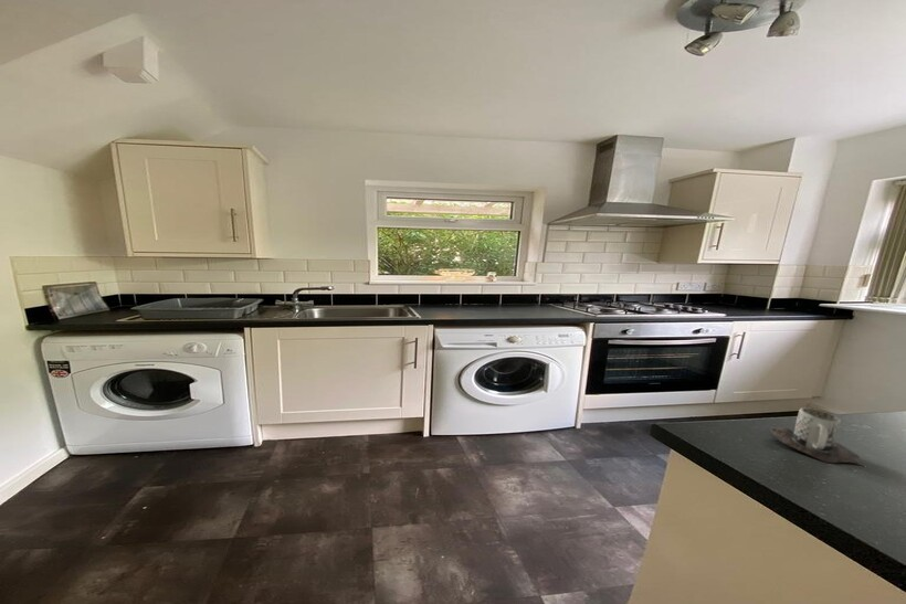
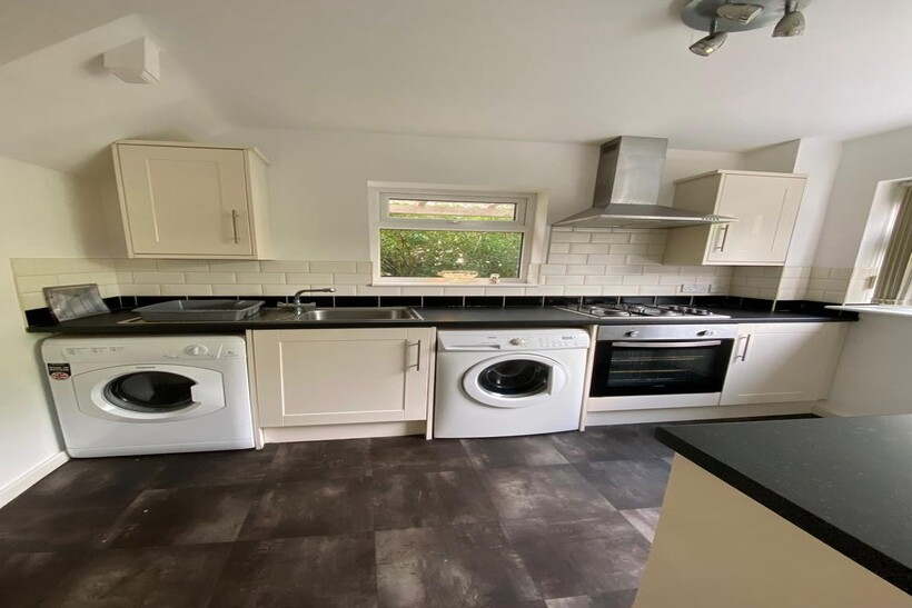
- mug (818, 431)
